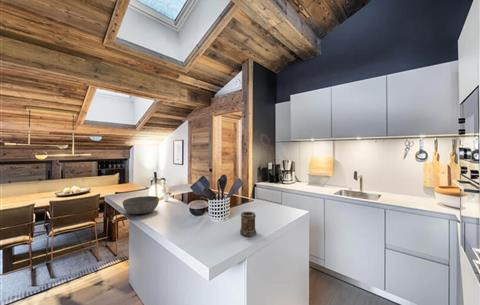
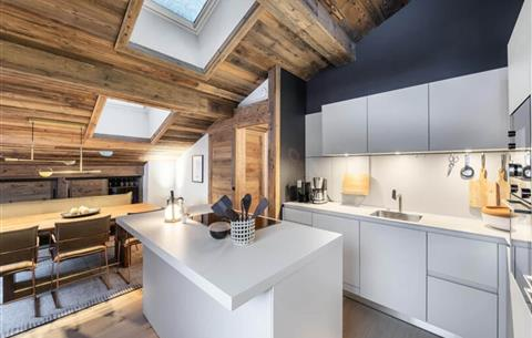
- mug (247, 223)
- bowl (141, 205)
